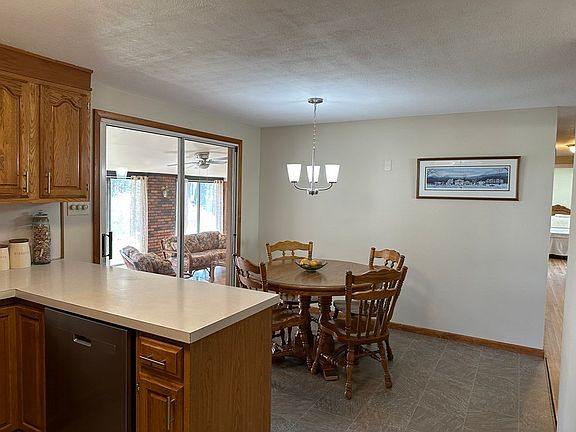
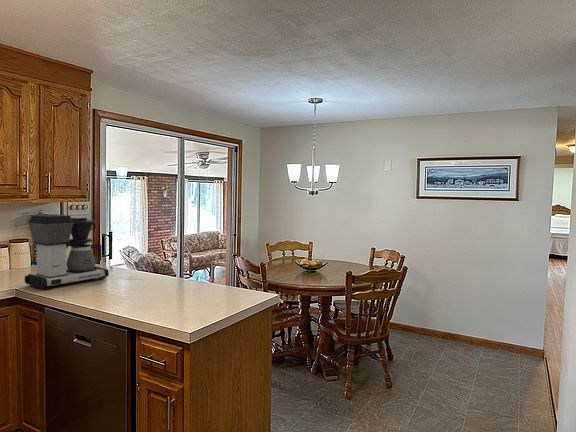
+ coffee maker (67, 247)
